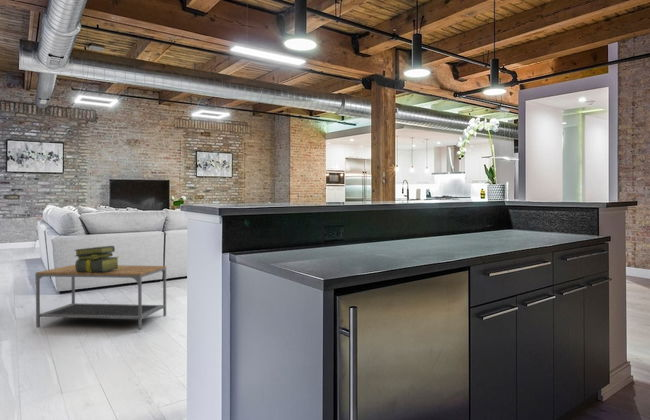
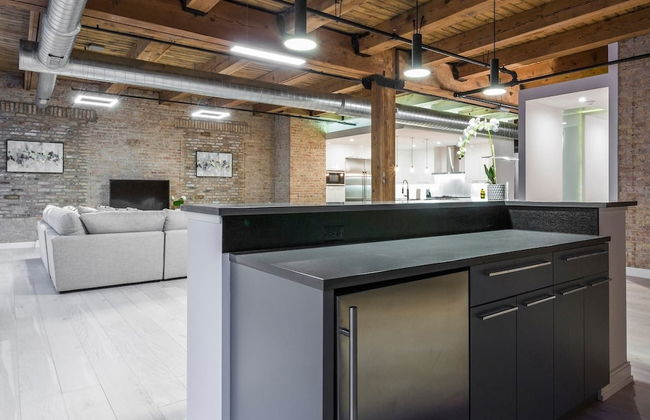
- stack of books (95, 258)
- coffee table (104, 304)
